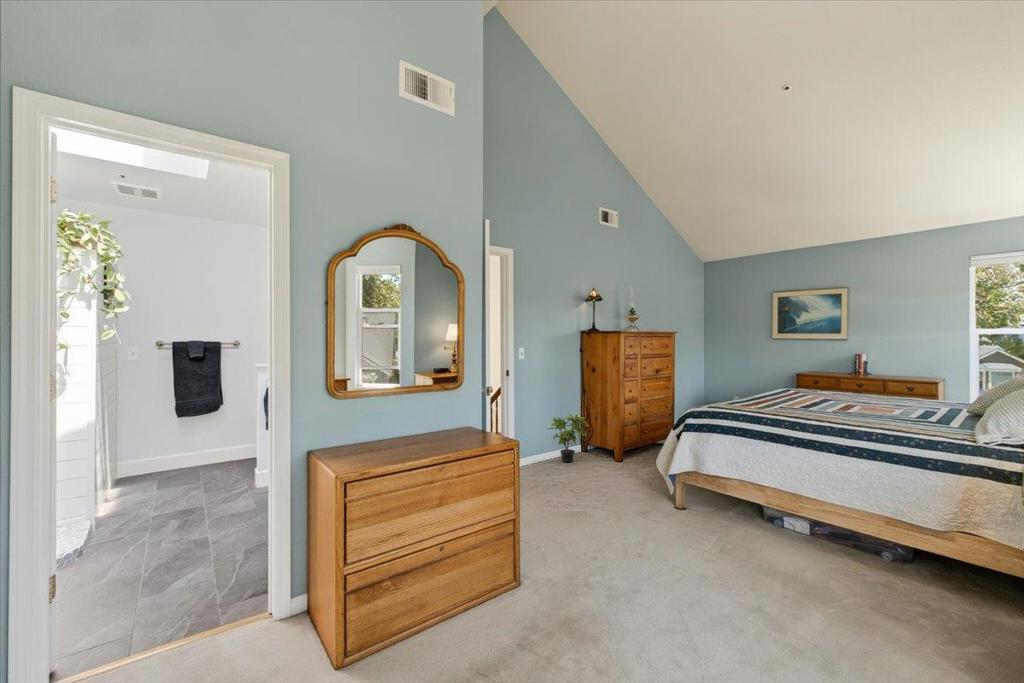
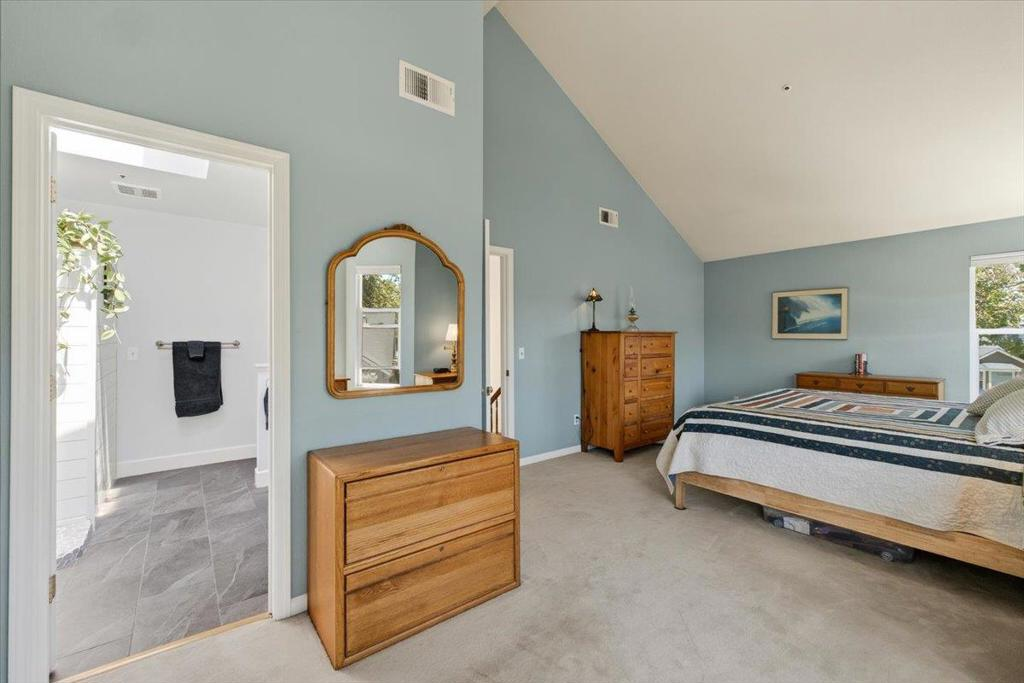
- potted plant (569, 436)
